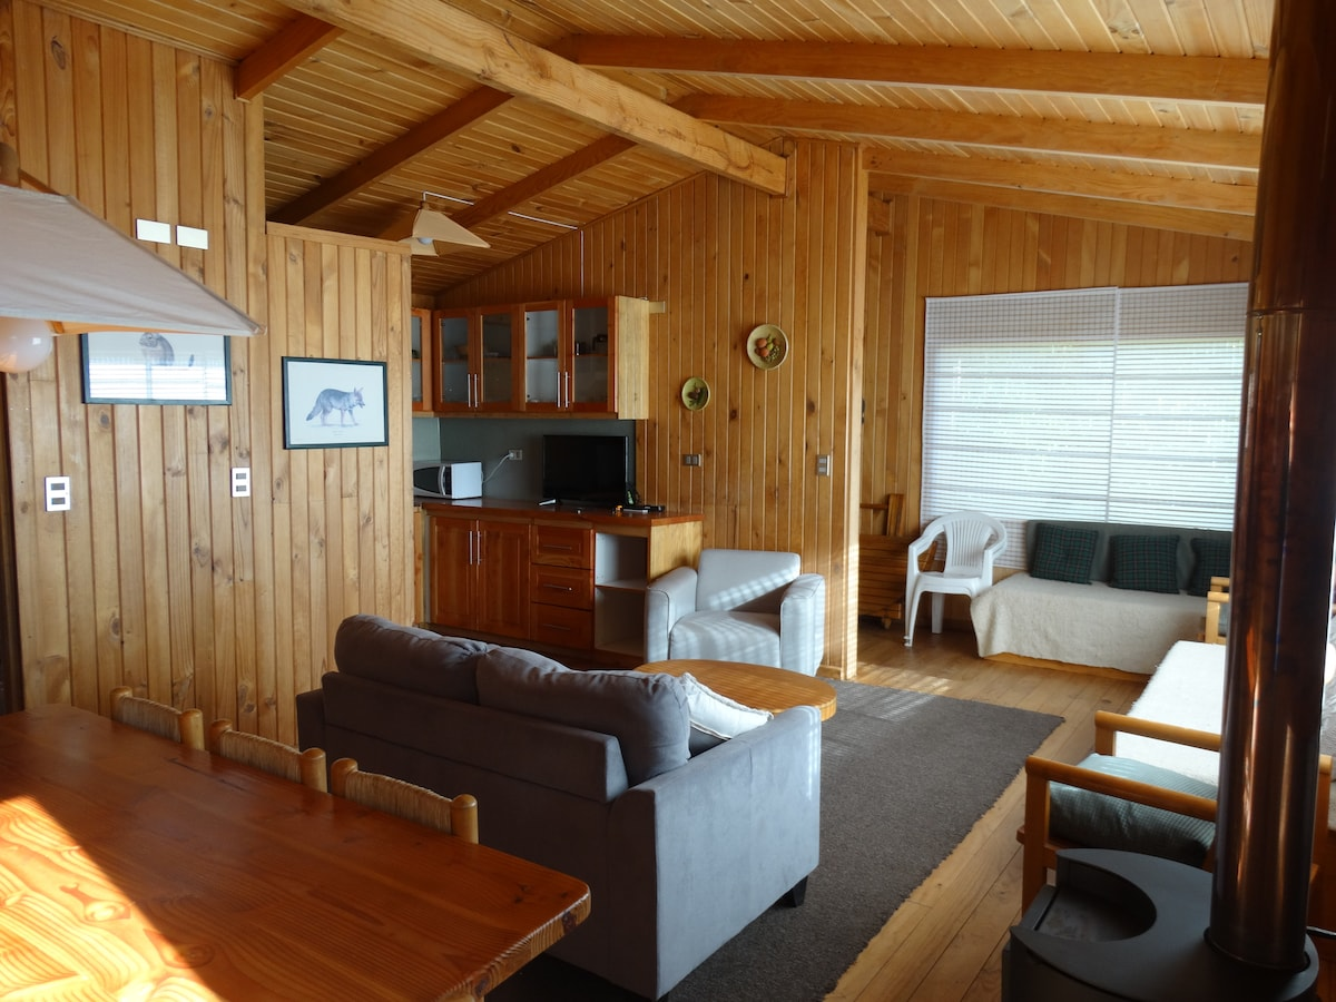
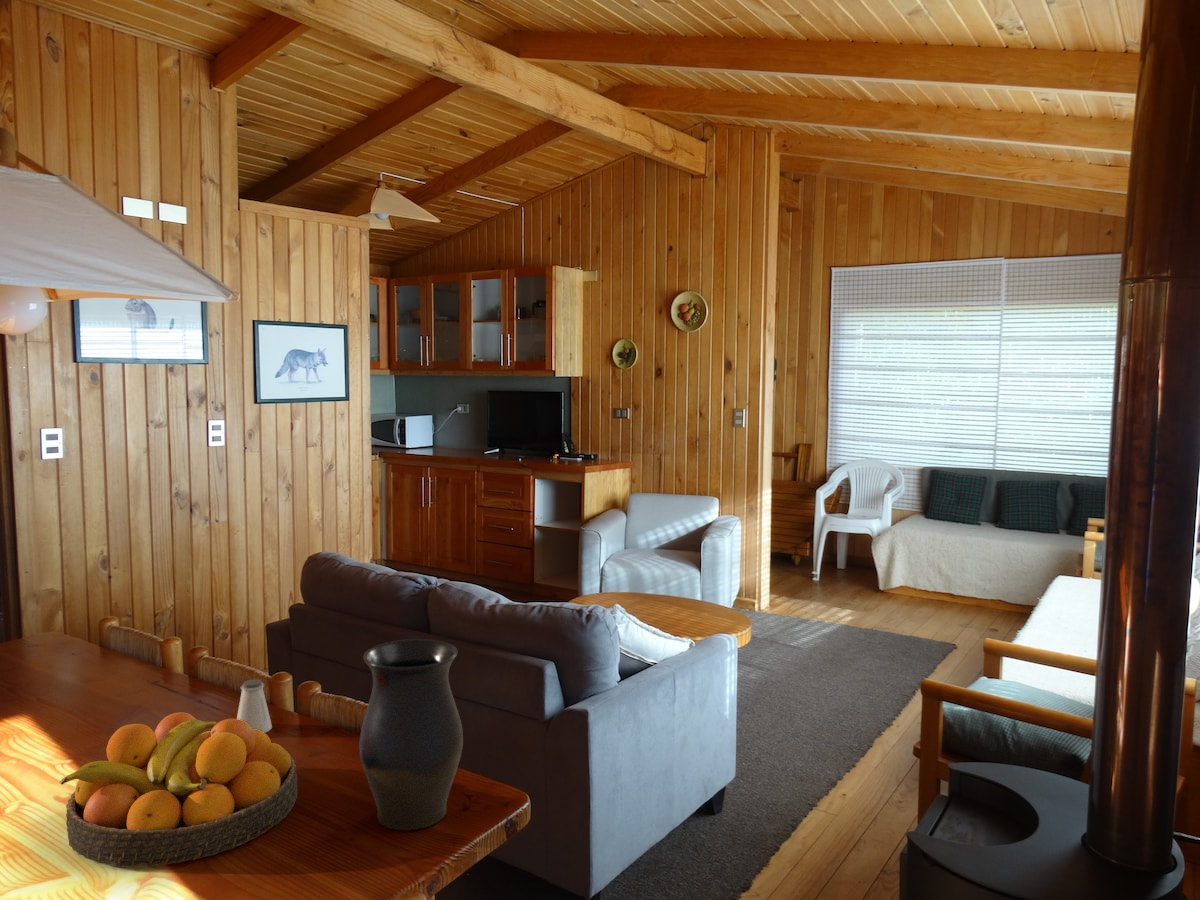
+ fruit bowl (187, 767)
+ vase (411, 733)
+ saltshaker (252, 705)
